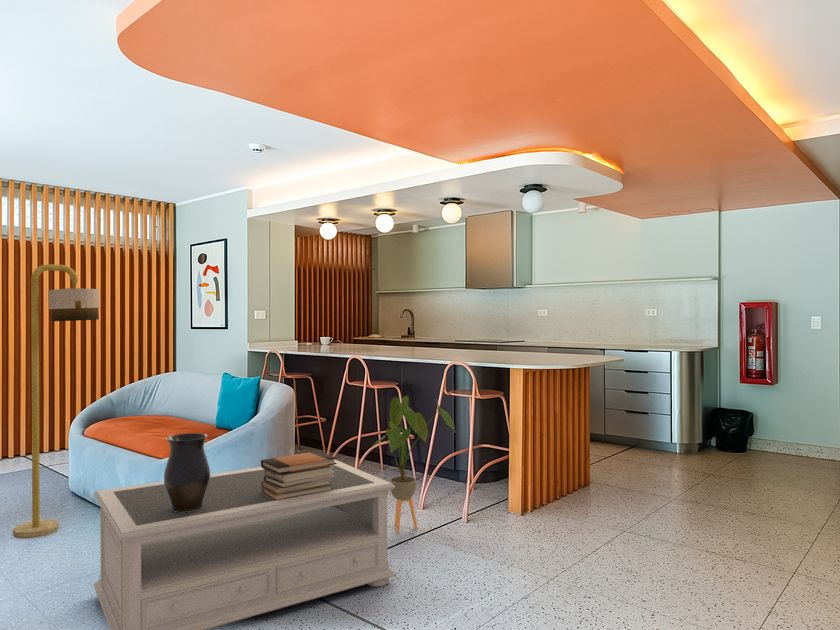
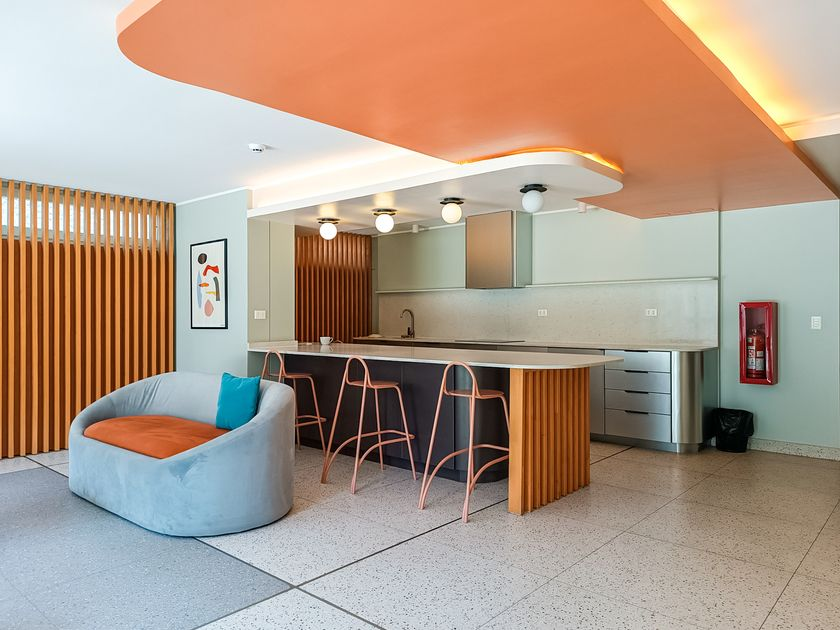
- floor lamp (38, 395)
- house plant (406, 460)
- coffee table (247, 538)
- vase (187, 471)
- book stack (298, 474)
